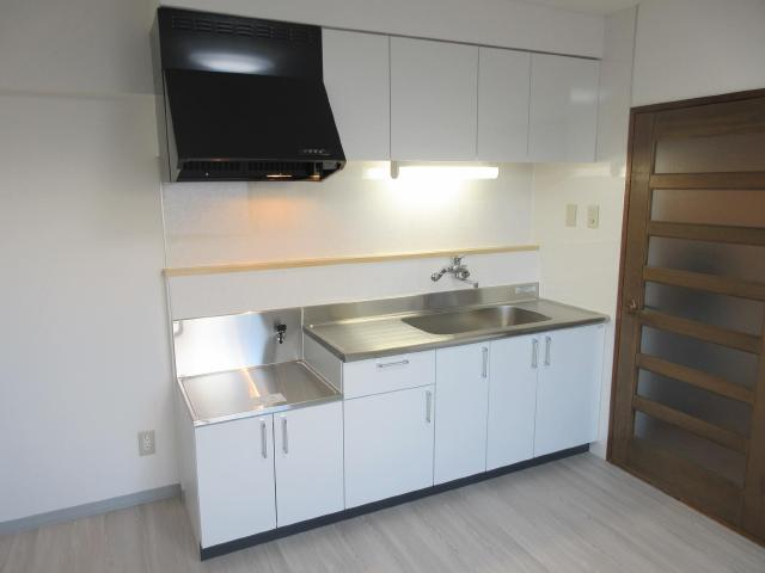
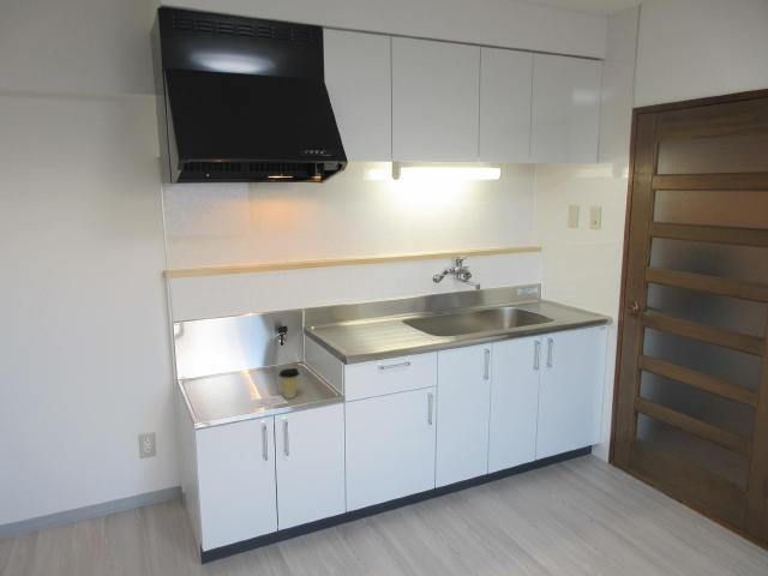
+ coffee cup (289, 383)
